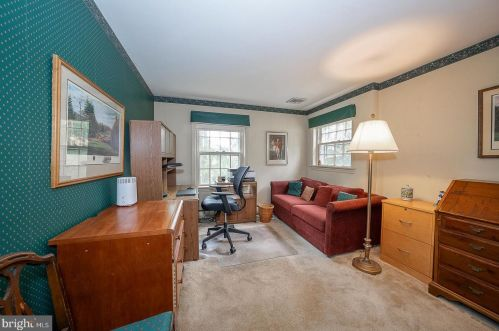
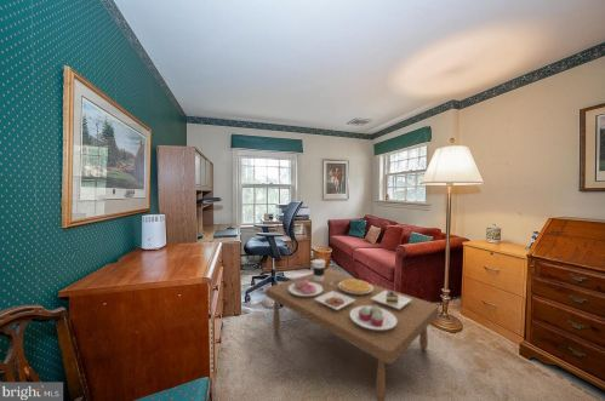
+ coffee table (344, 305)
